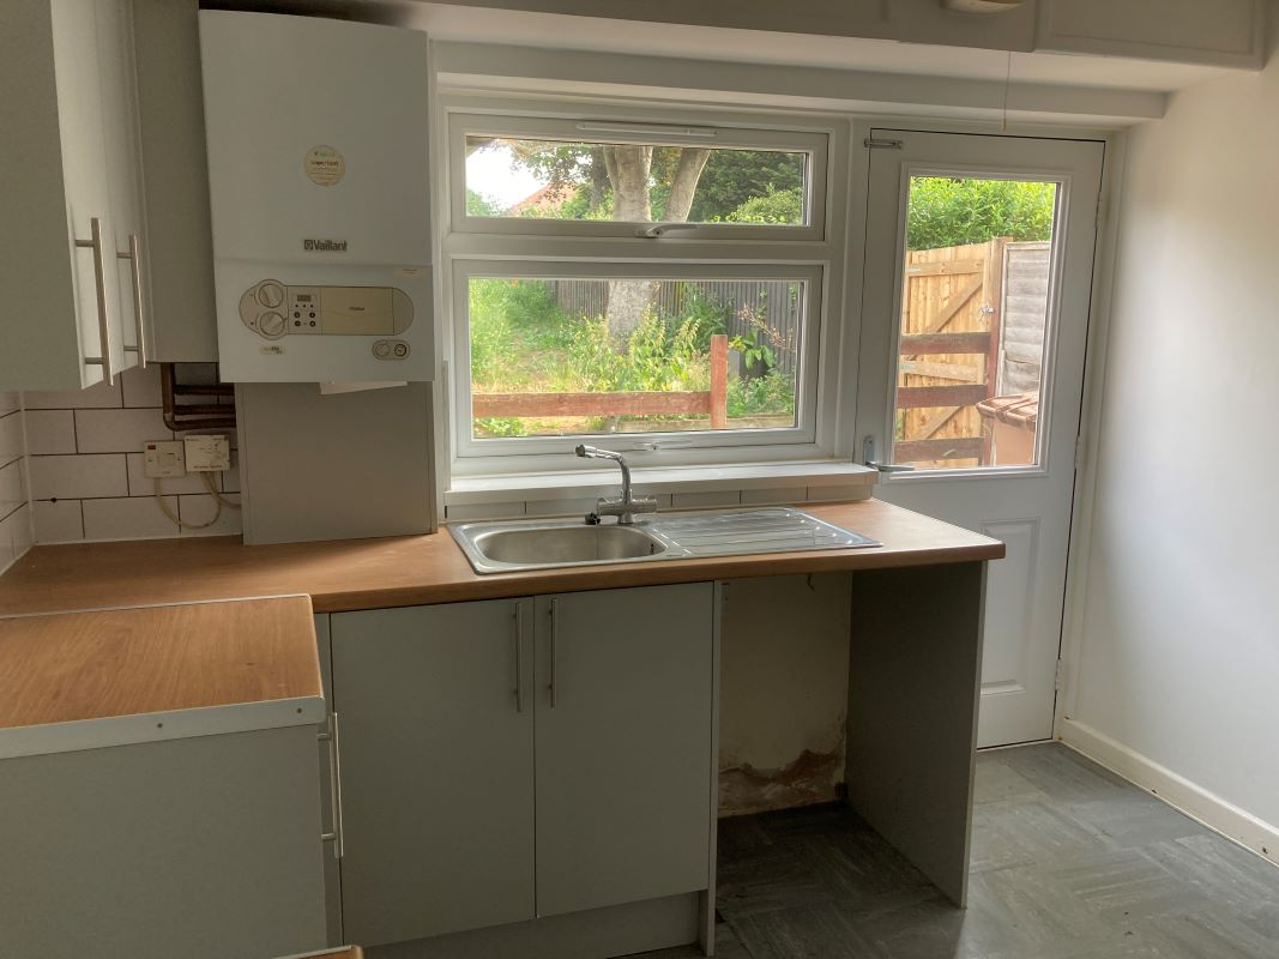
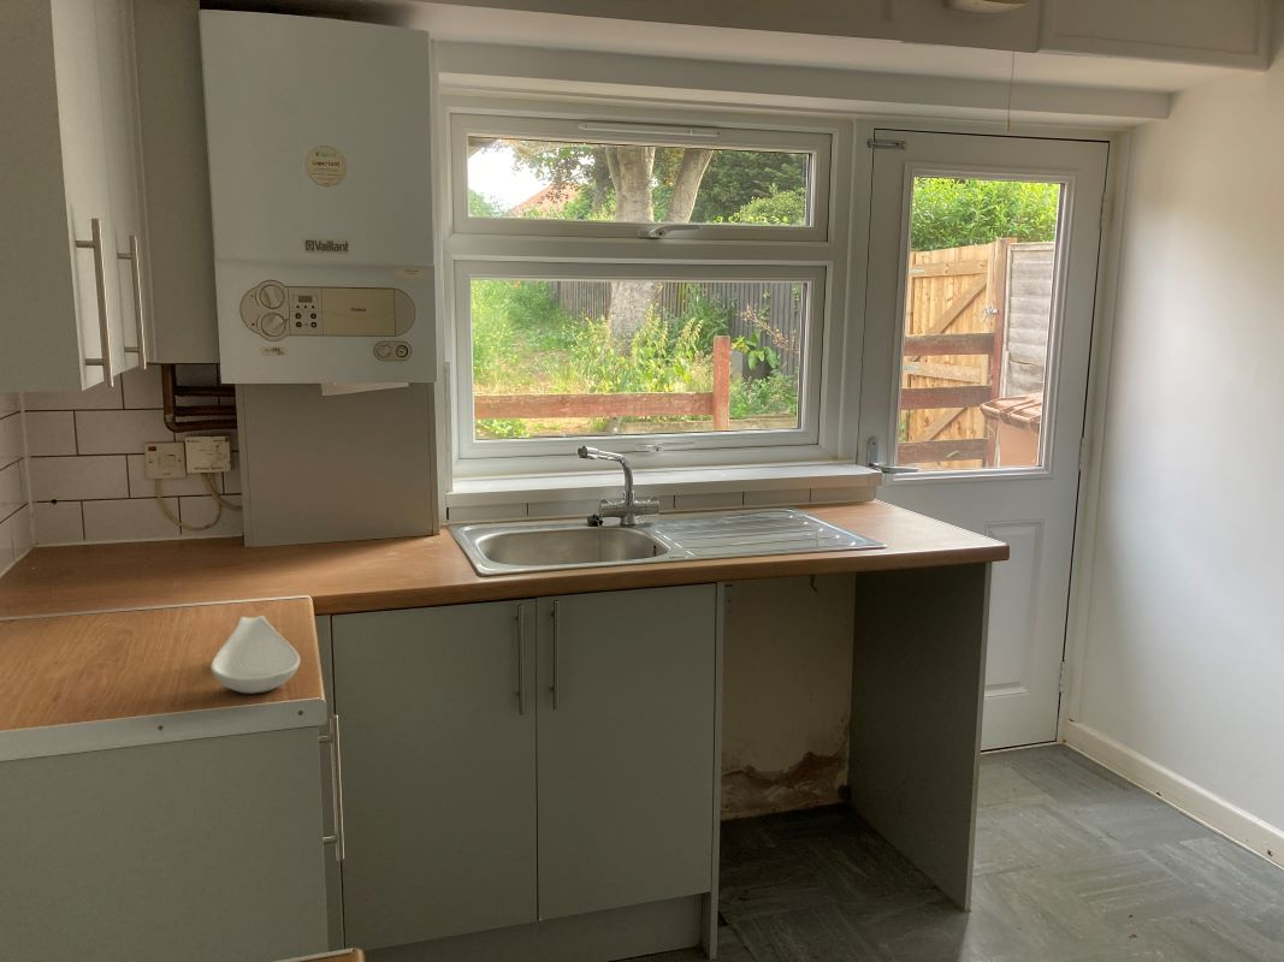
+ spoon rest (253, 651)
